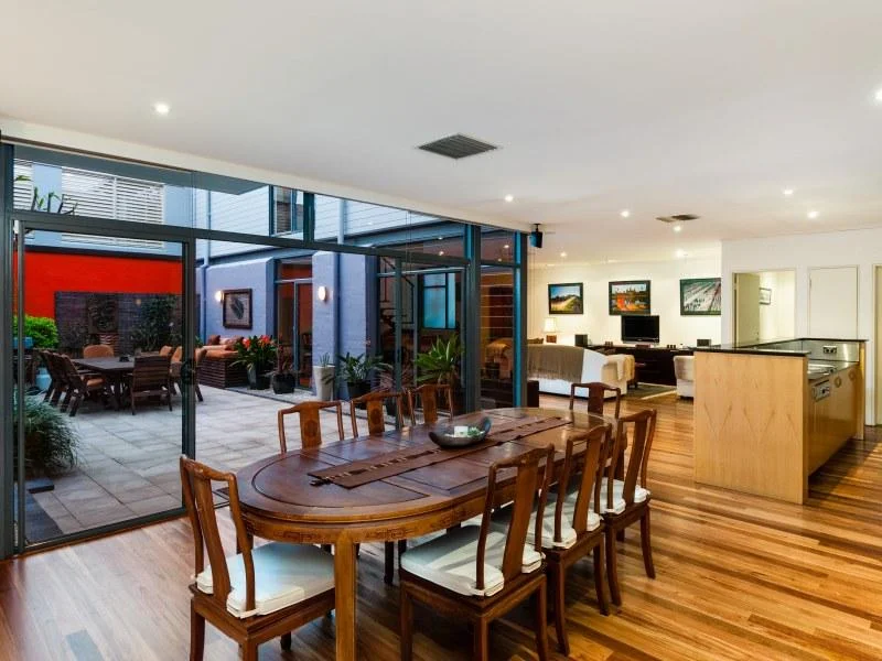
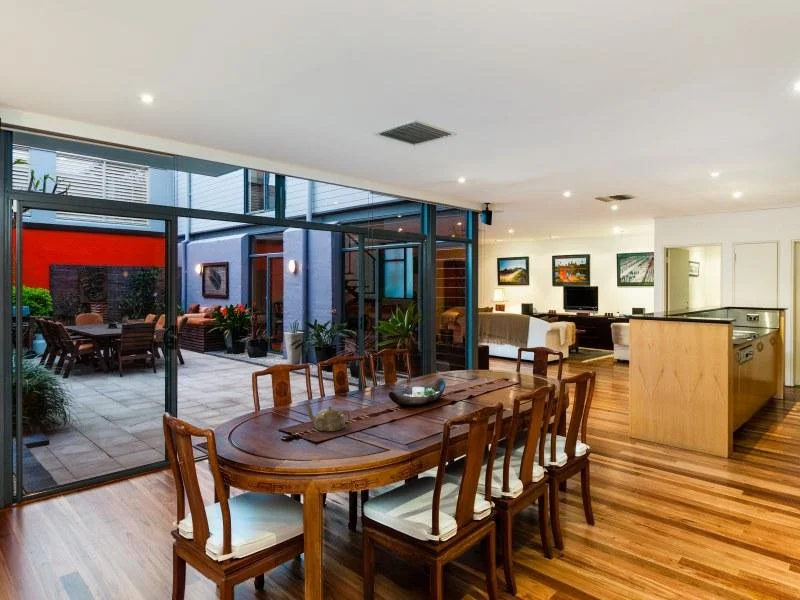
+ teapot (327, 416)
